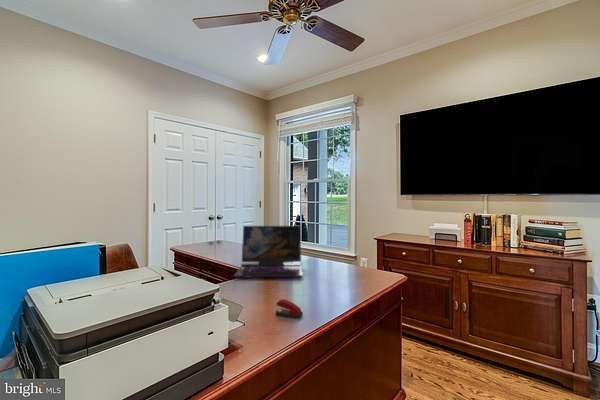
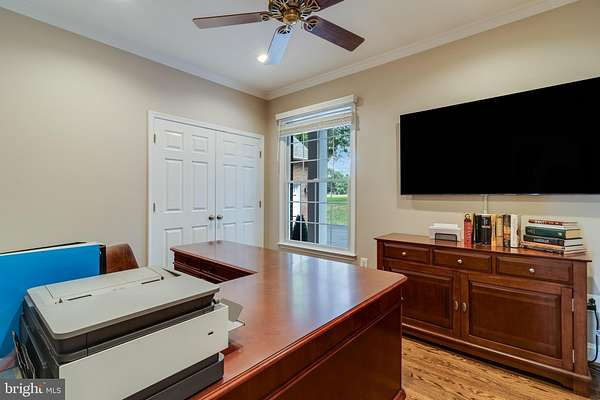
- laptop (270, 249)
- stapler (288, 307)
